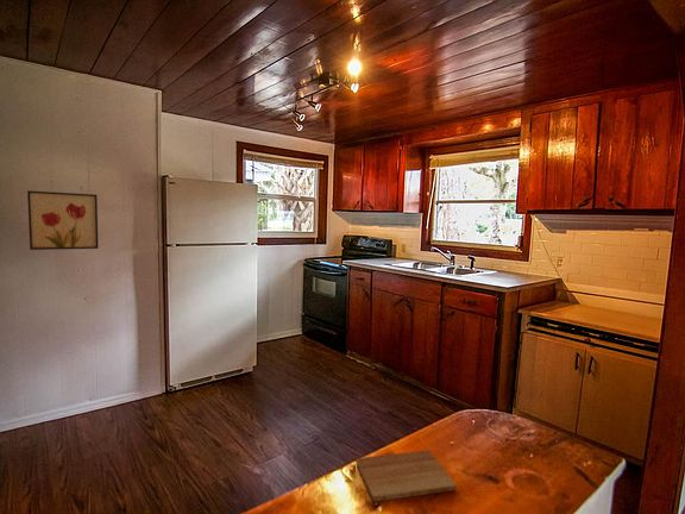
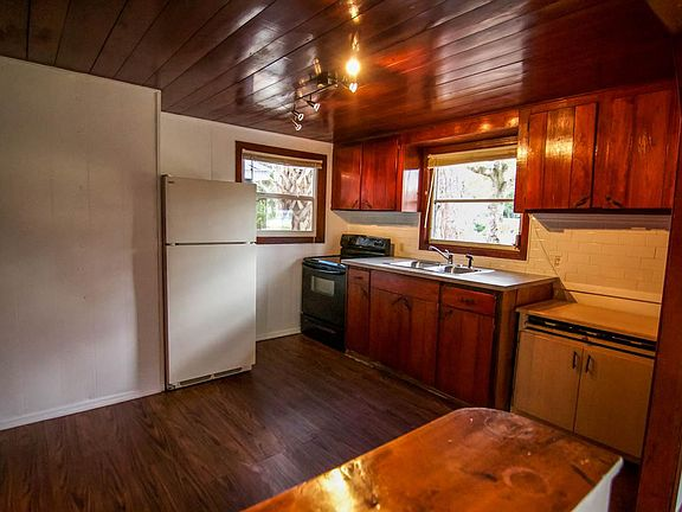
- wall art (64, 220)
- cutting board (403, 472)
